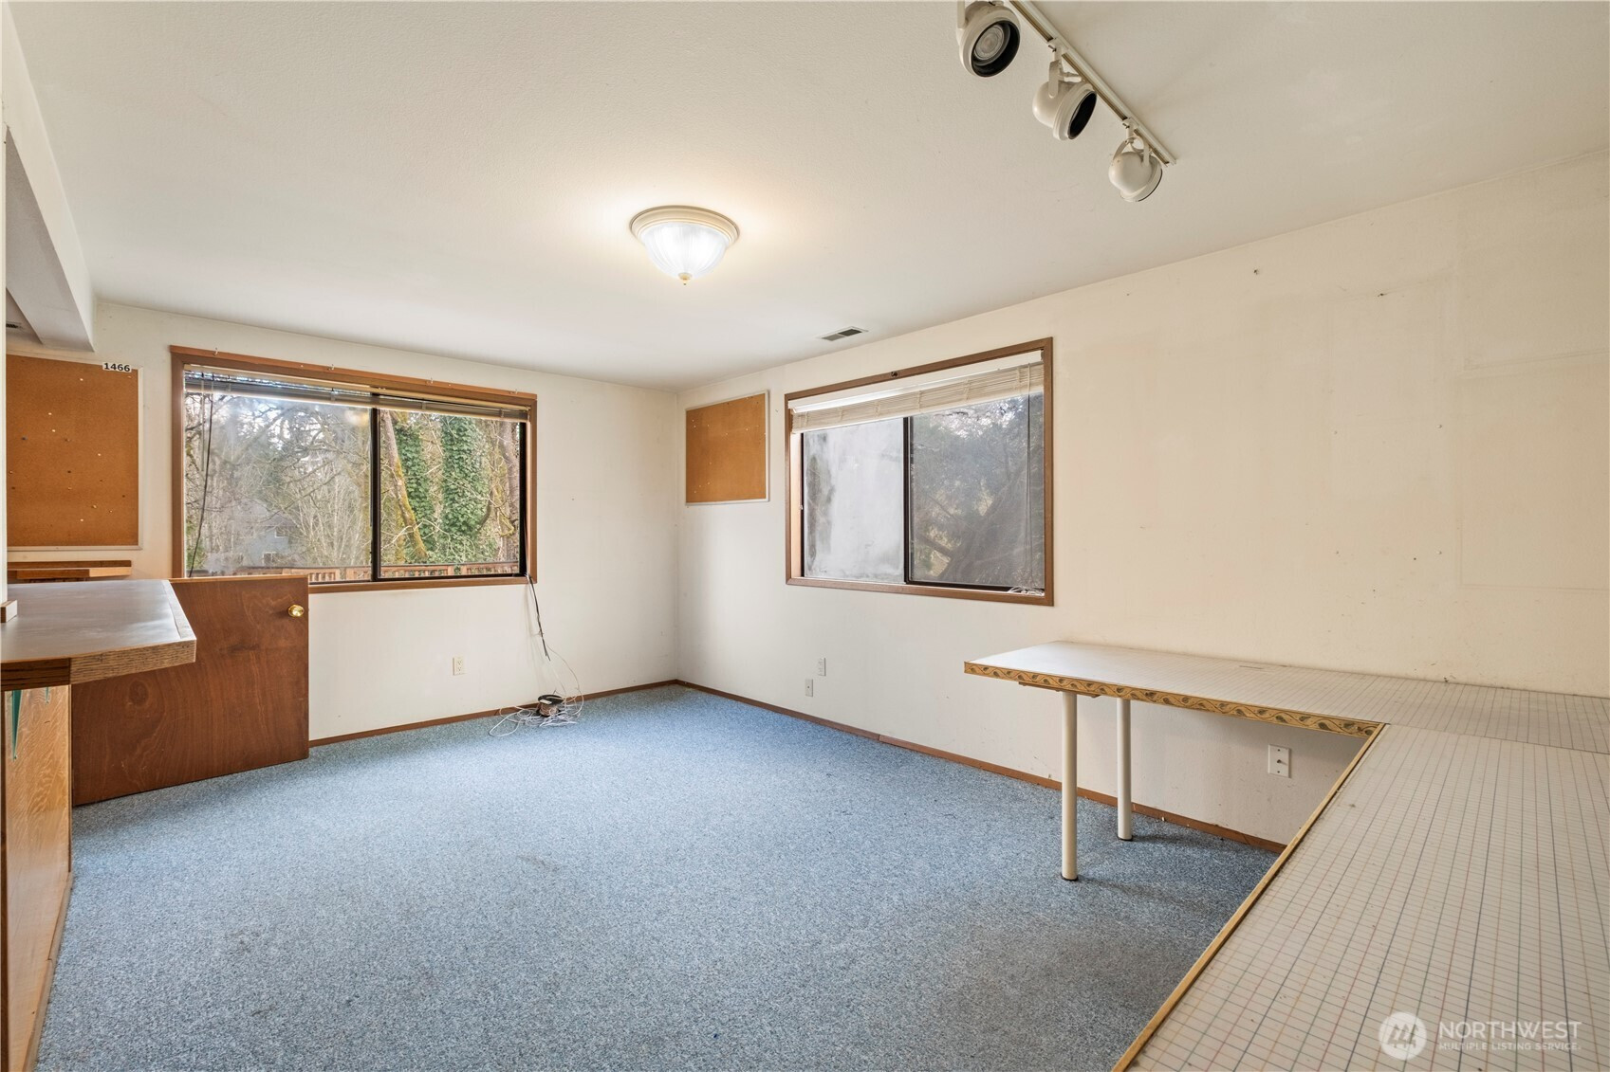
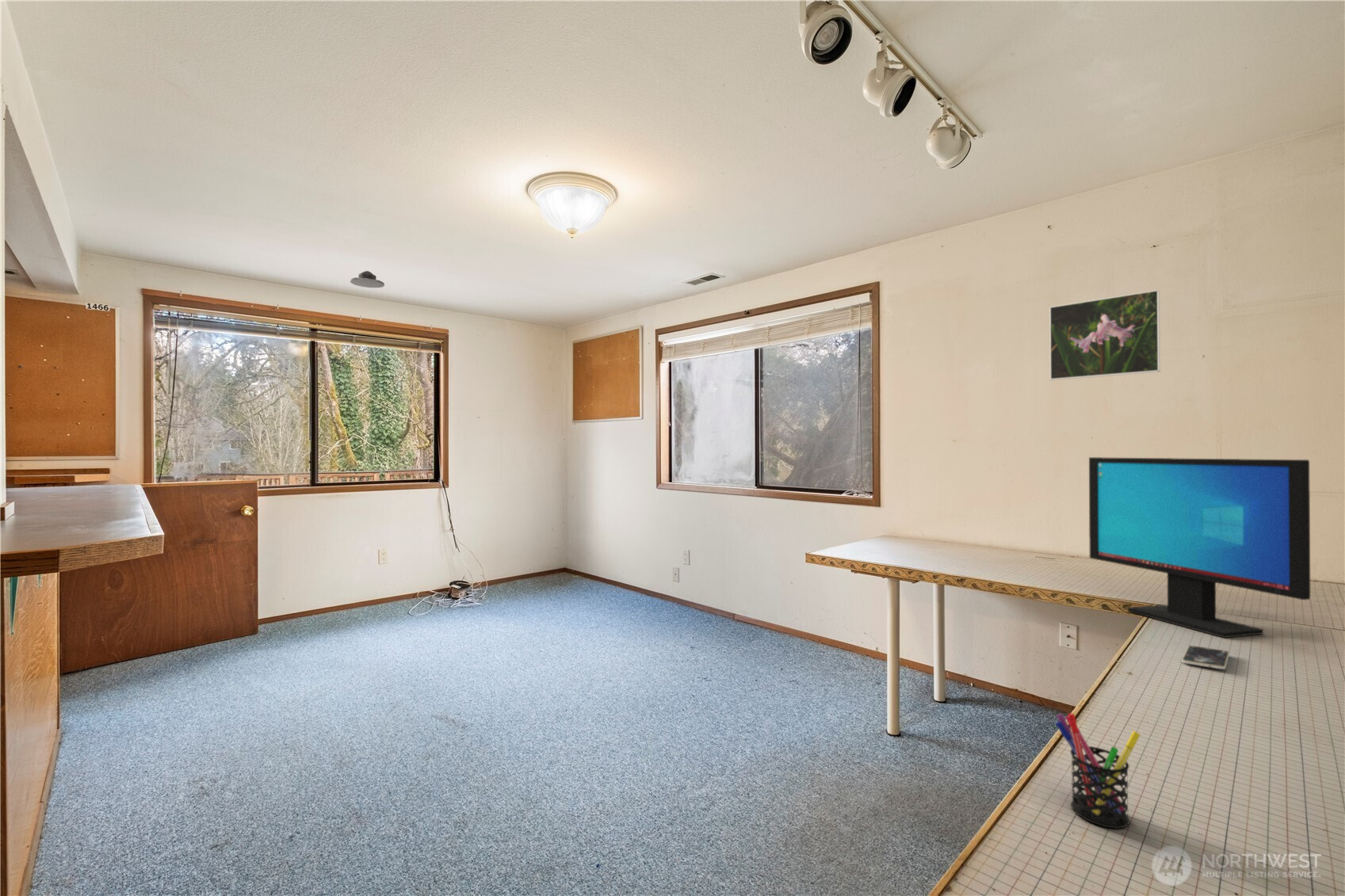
+ smartphone (1206, 657)
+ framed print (1102, 337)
+ computer monitor (1189, 540)
+ pen holder (1099, 767)
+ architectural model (367, 276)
